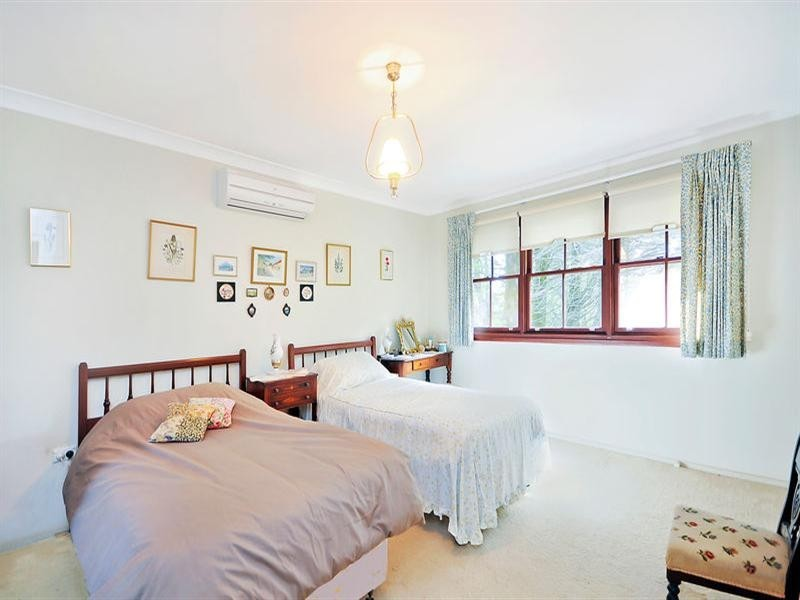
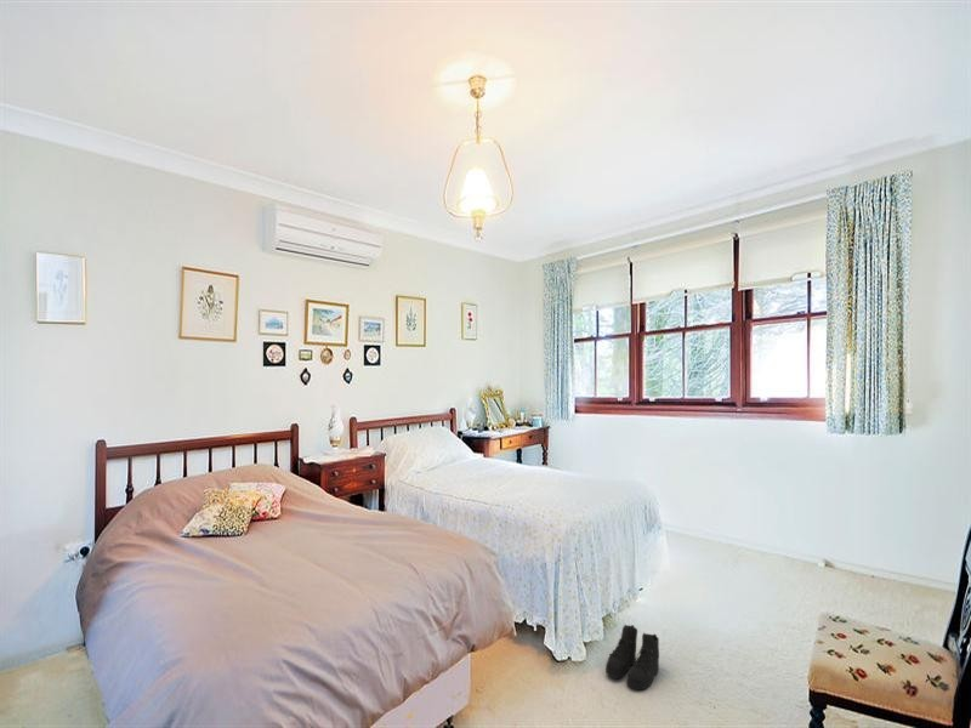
+ boots (632, 653)
